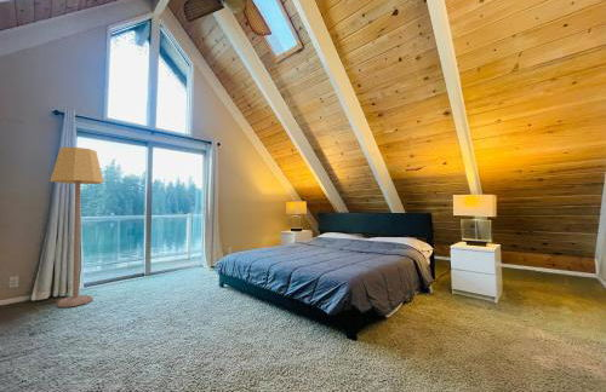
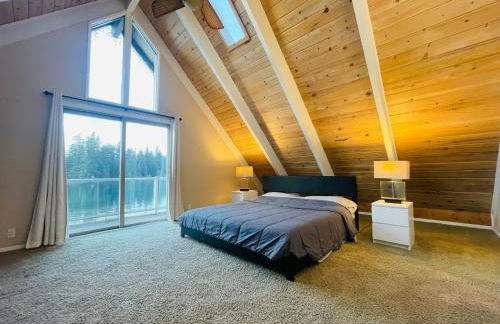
- lamp (76, 225)
